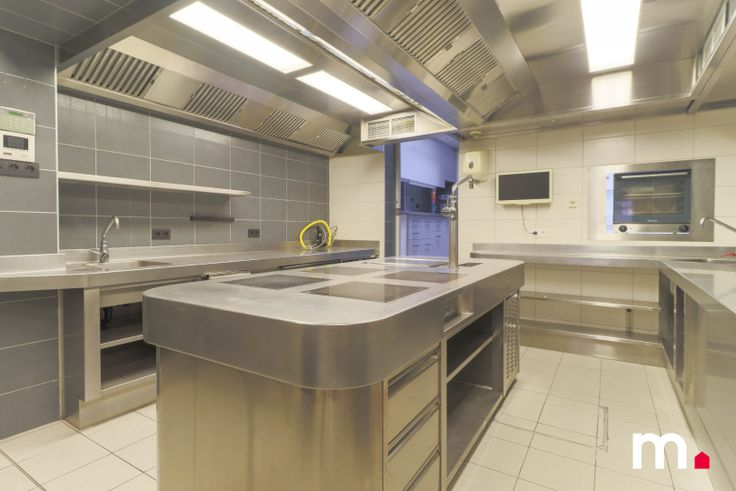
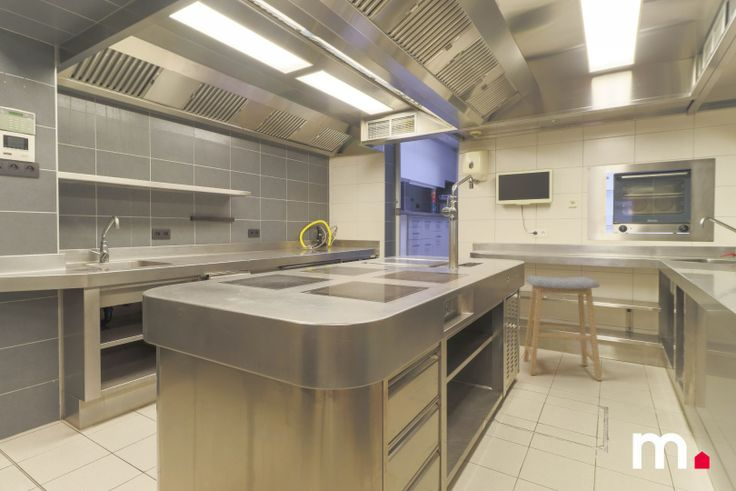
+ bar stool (559, 326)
